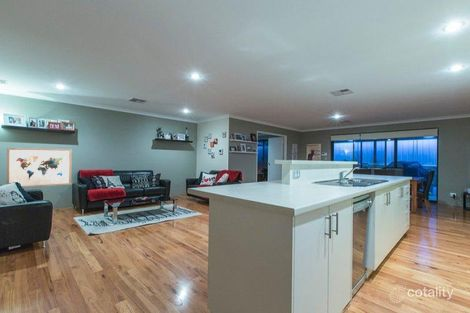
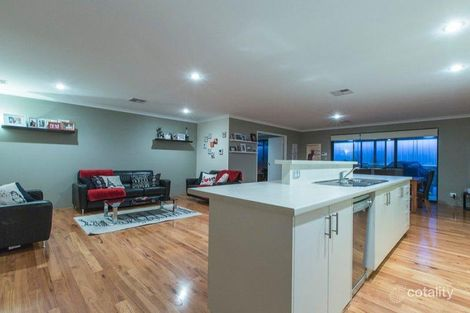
- wall art (41, 167)
